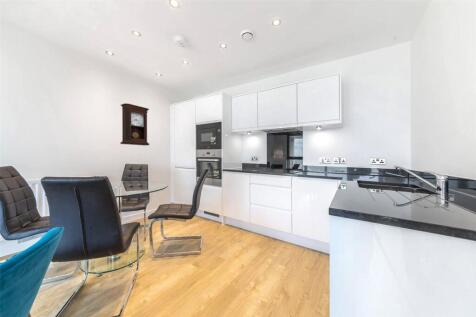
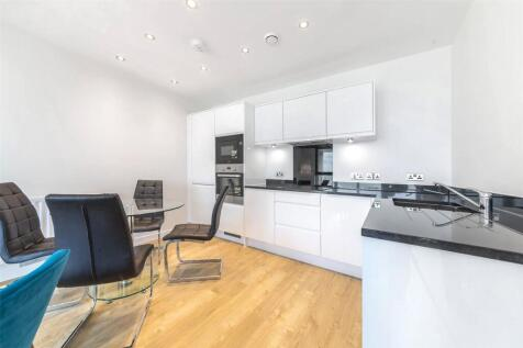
- pendulum clock (136, 125)
